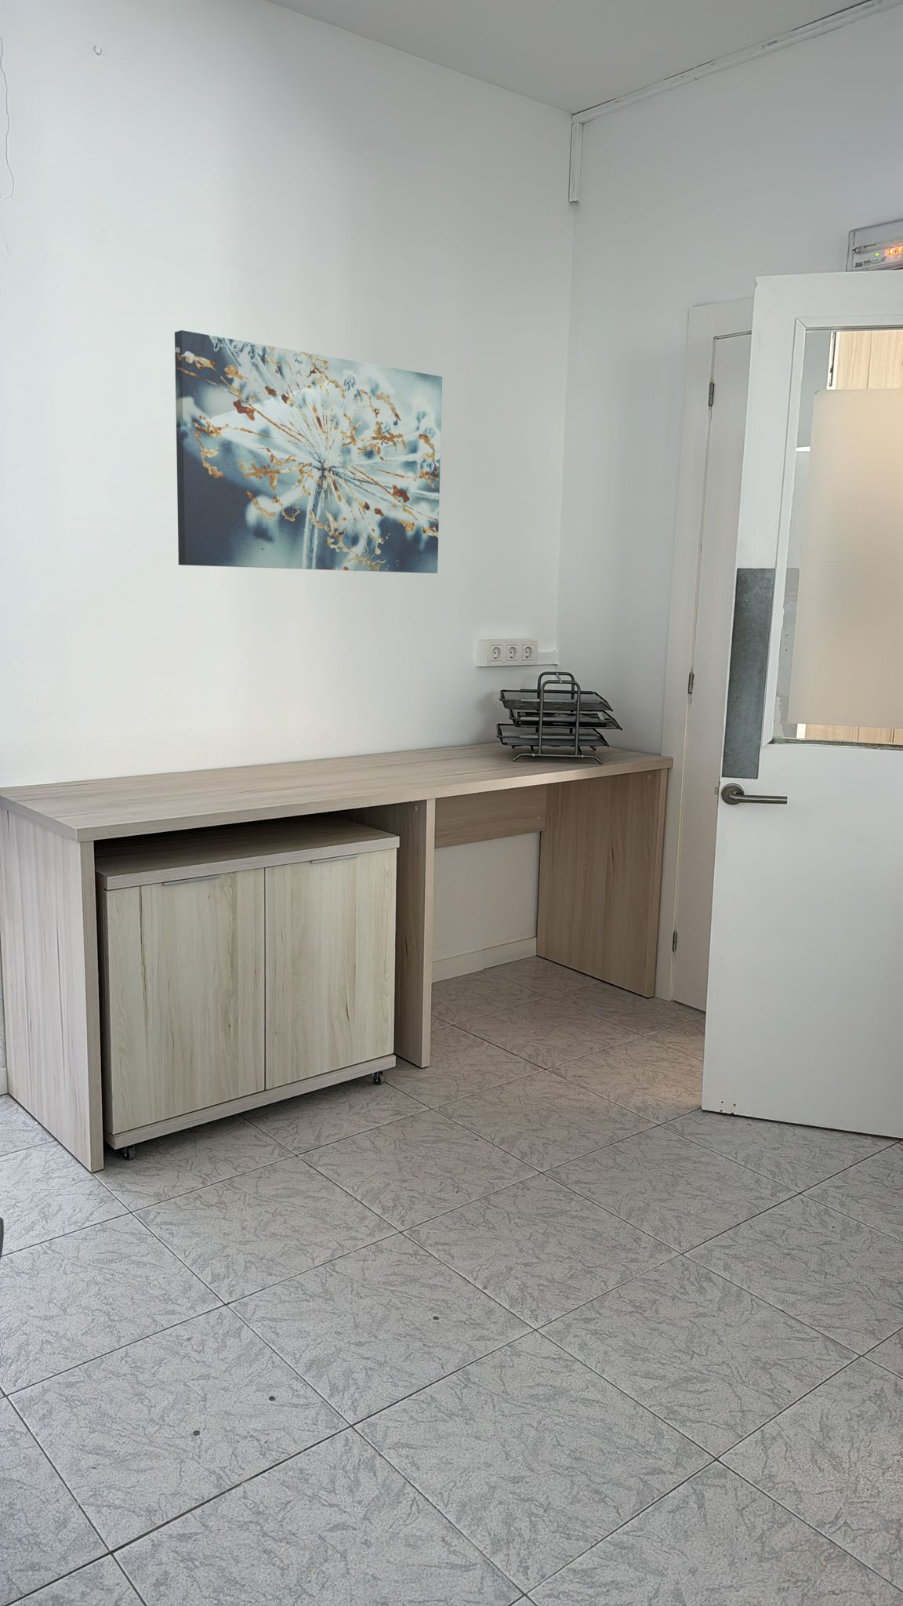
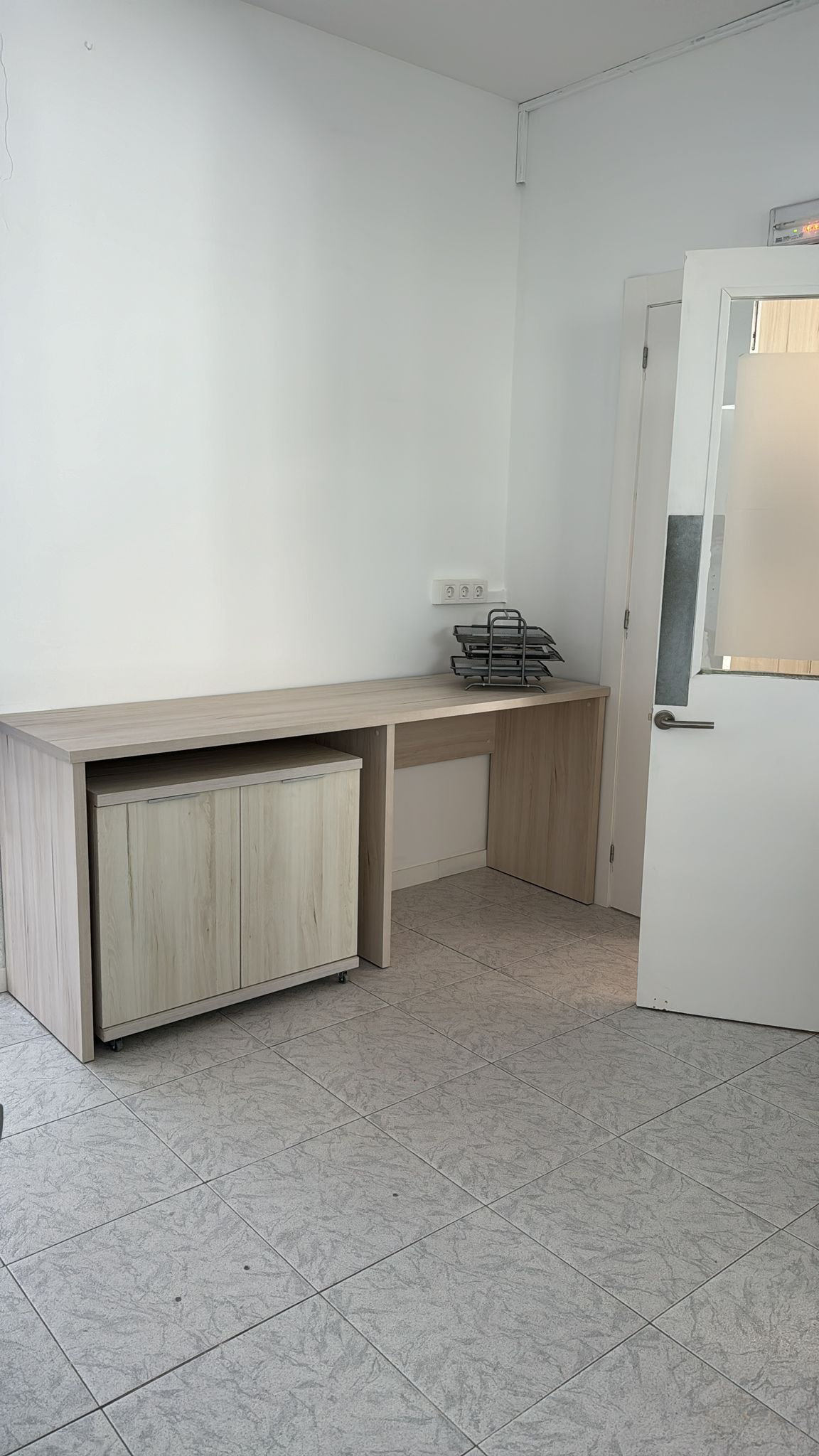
- wall art (319, 464)
